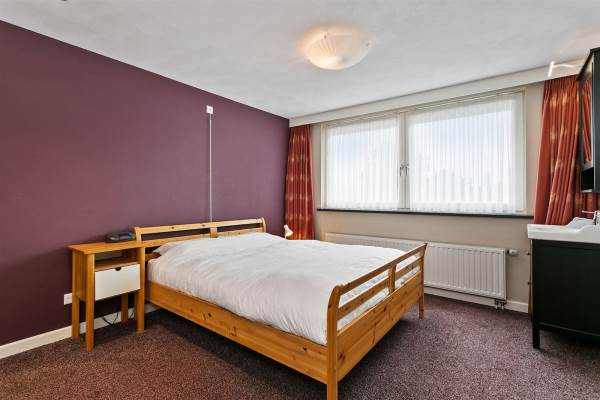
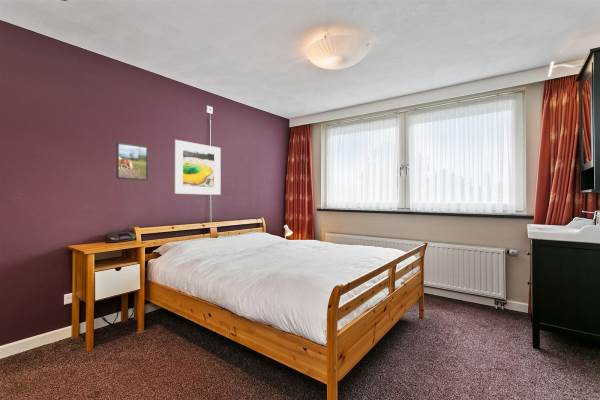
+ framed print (199, 169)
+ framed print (132, 162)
